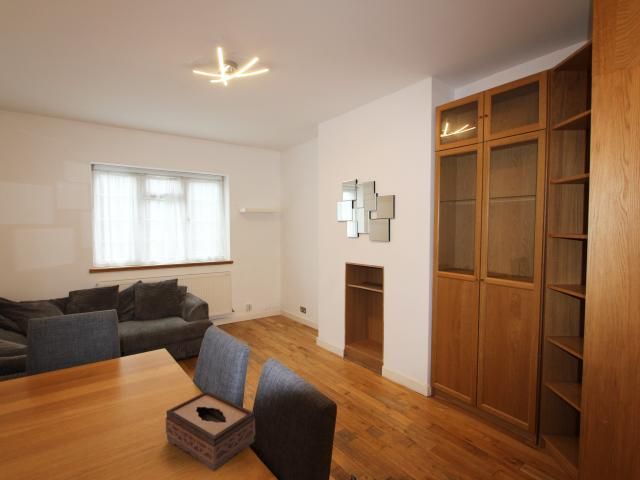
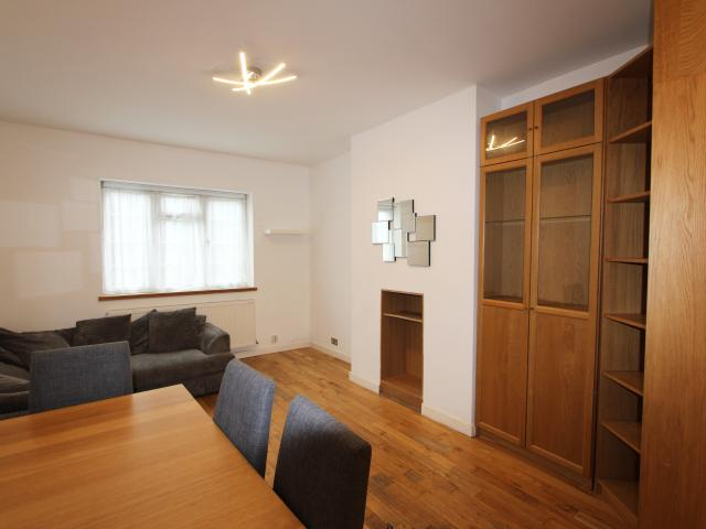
- tissue box (210, 426)
